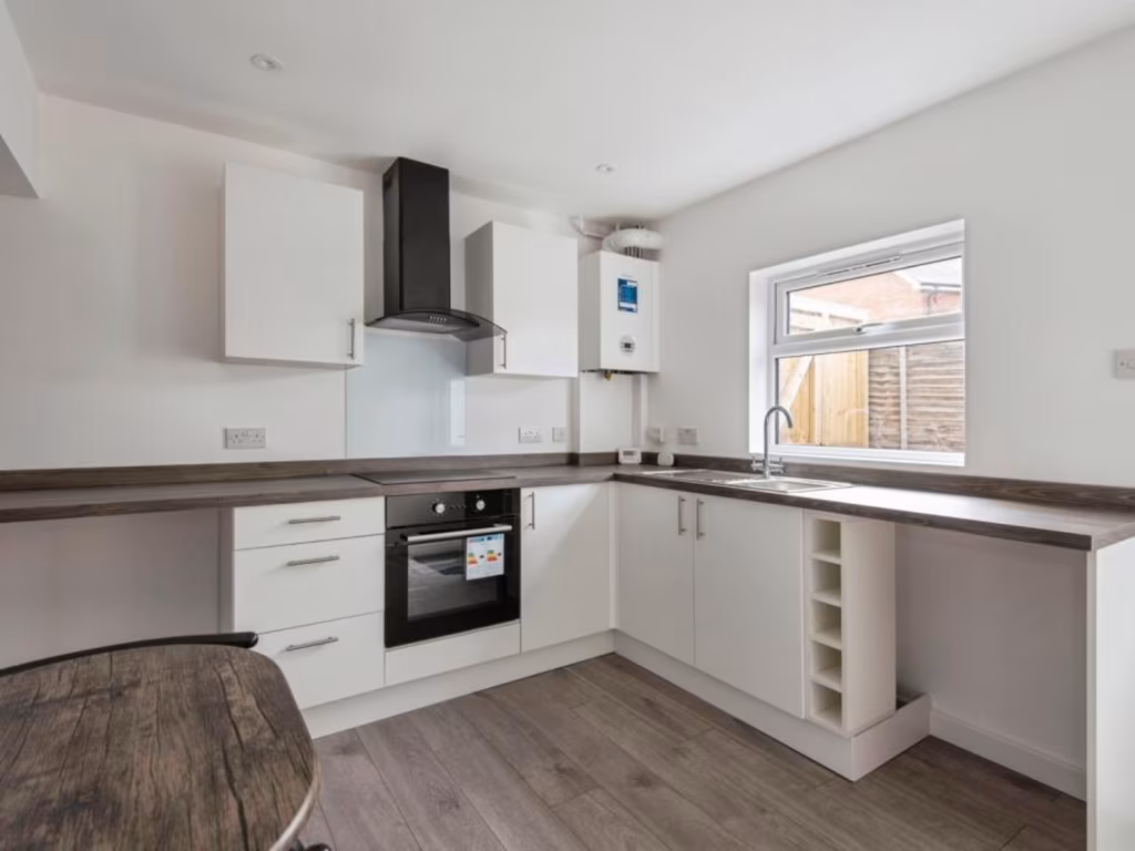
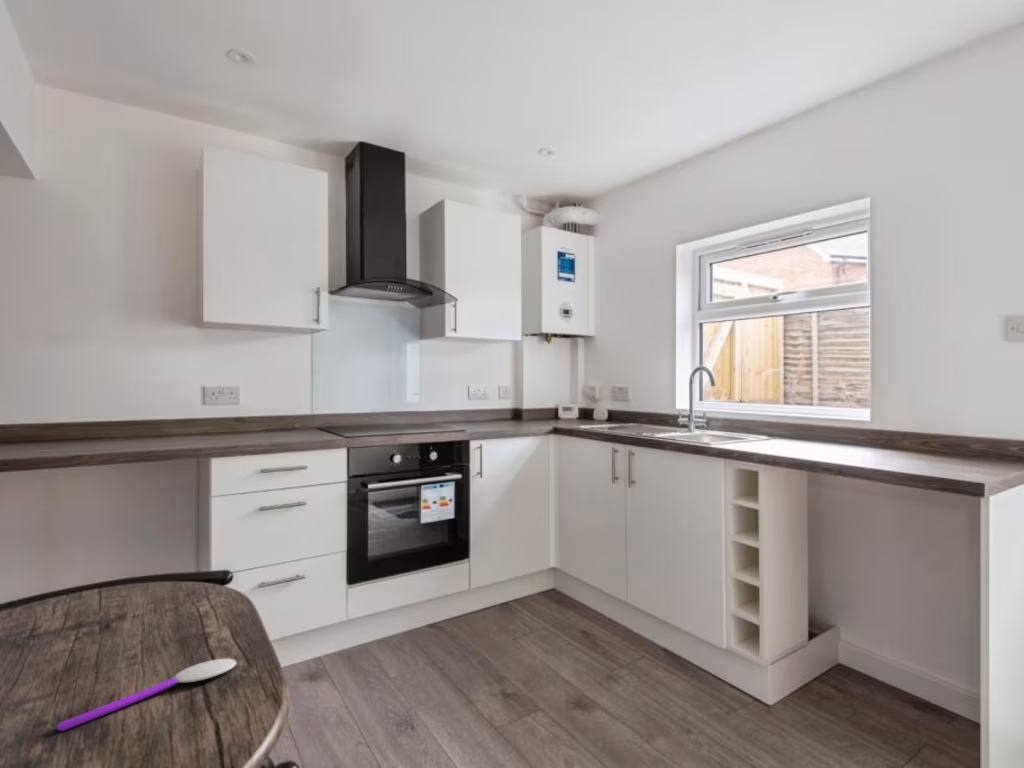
+ spoon (156, 688)
